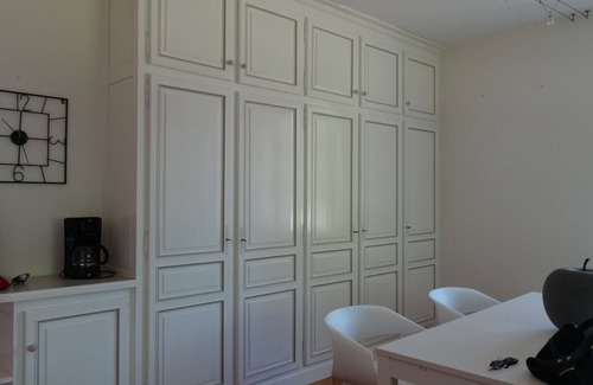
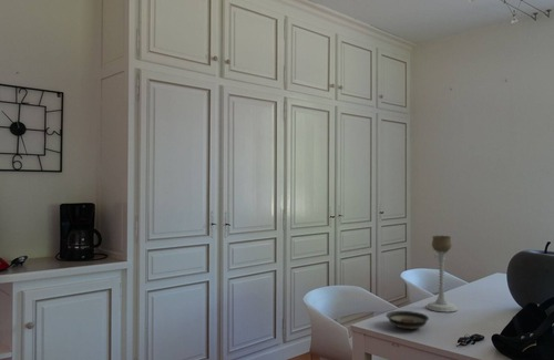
+ candle holder (441, 271)
+ saucer (407, 321)
